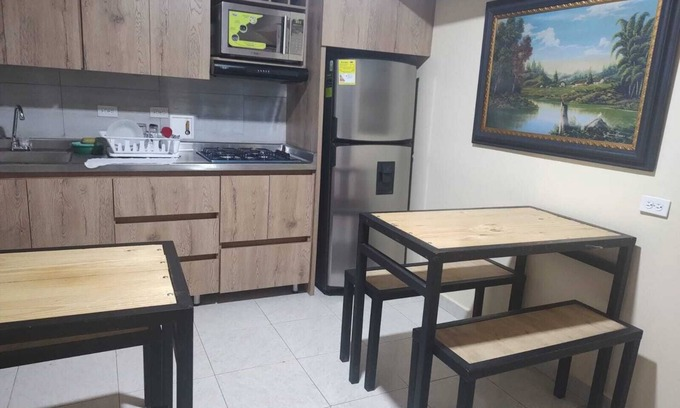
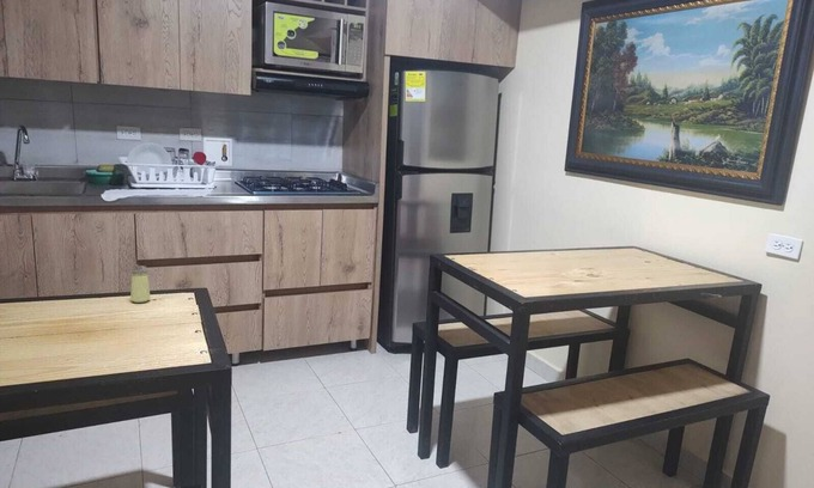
+ saltshaker (140, 282)
